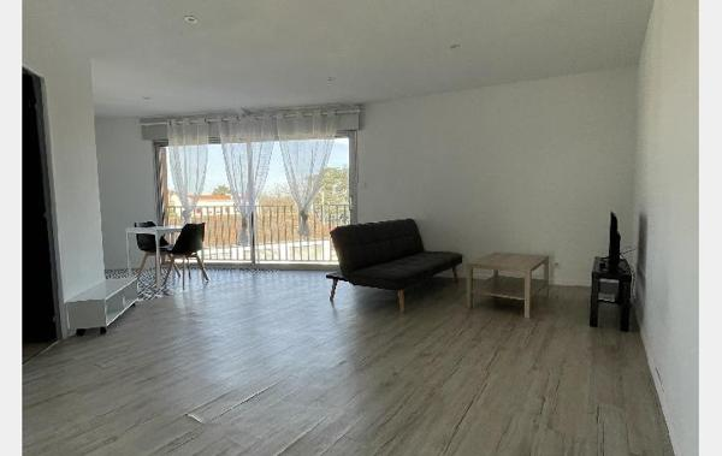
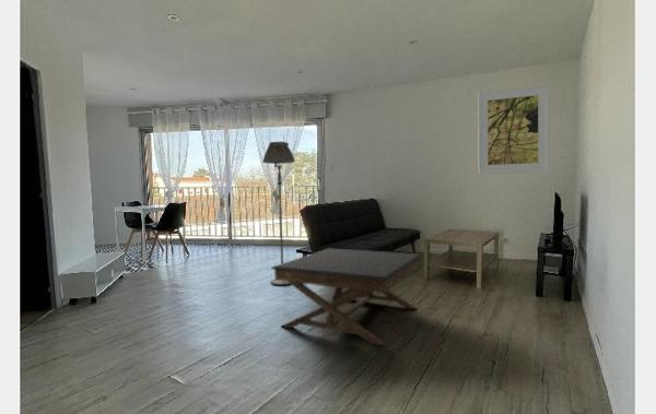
+ floor lamp (280, 212)
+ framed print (512, 131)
+ coffee table (351, 288)
